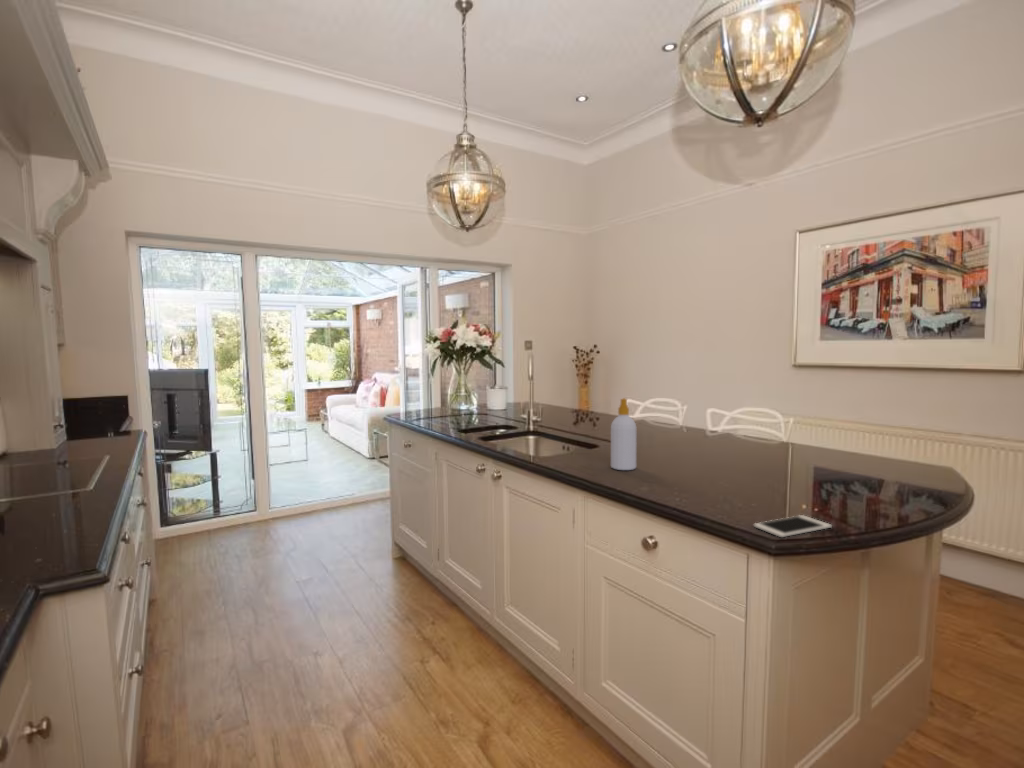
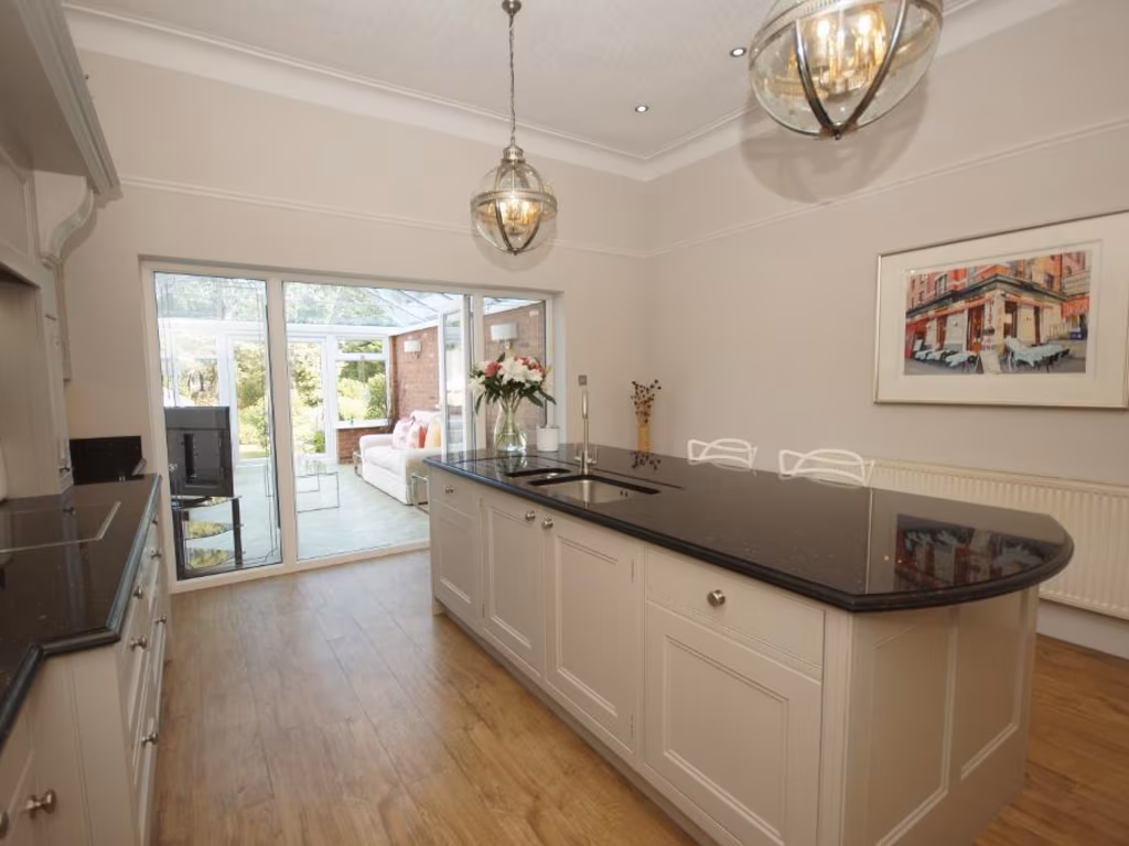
- cell phone (792, 525)
- soap bottle (623, 433)
